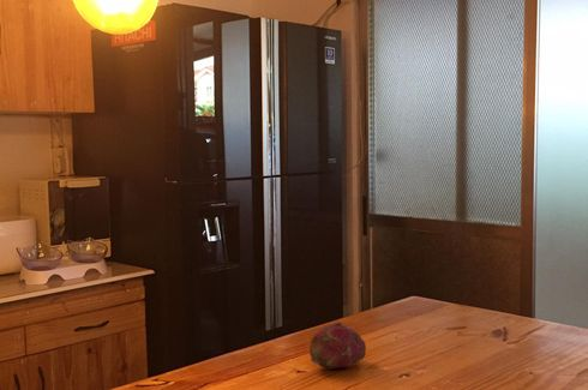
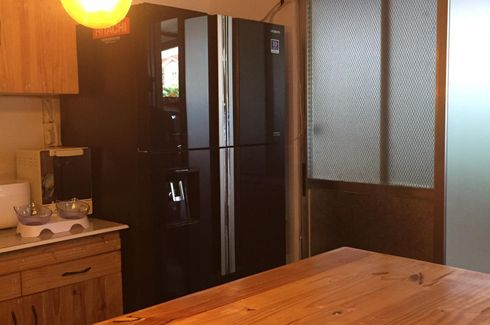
- fruit (338, 344)
